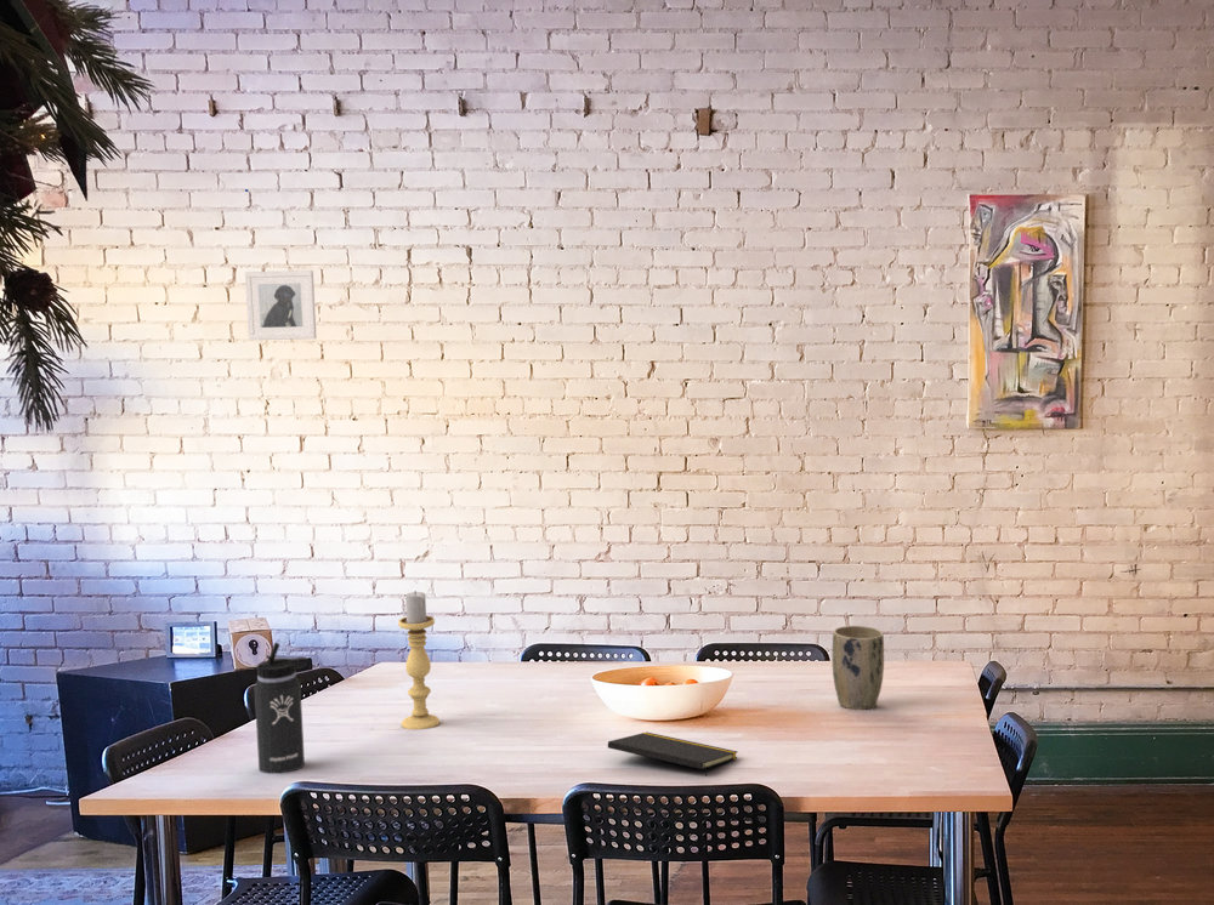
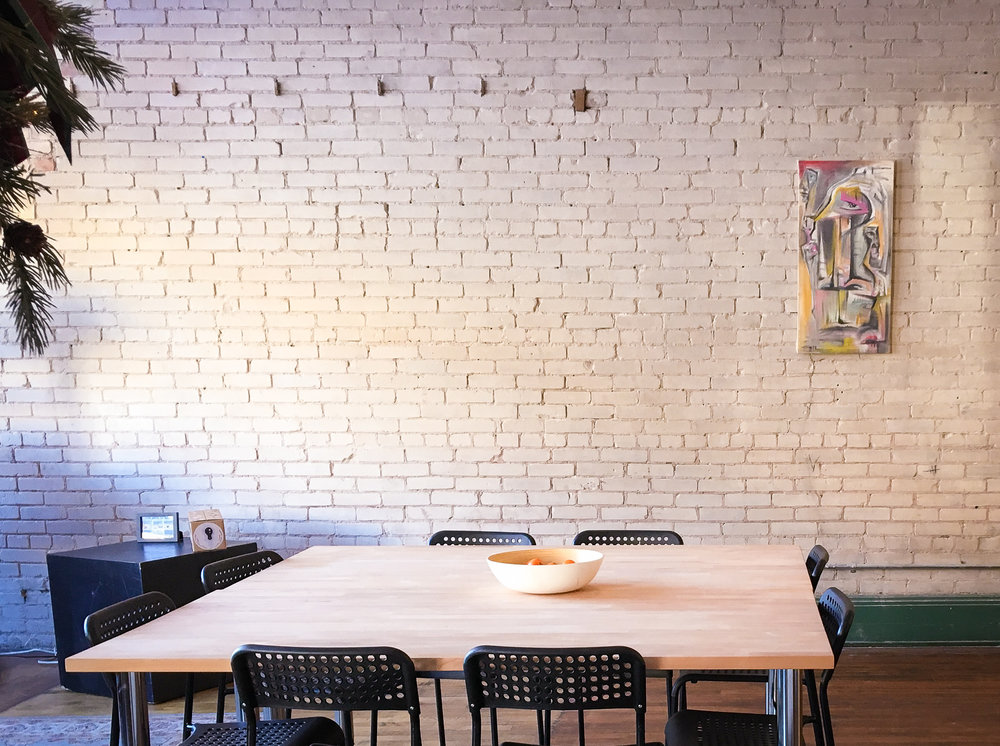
- notepad (673, 750)
- thermos bottle (283, 704)
- plant pot (857, 667)
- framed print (280, 304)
- candle holder (418, 658)
